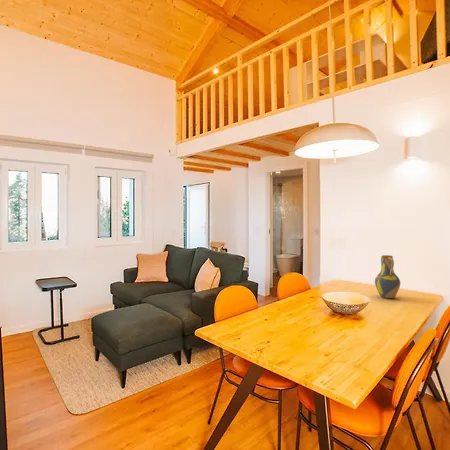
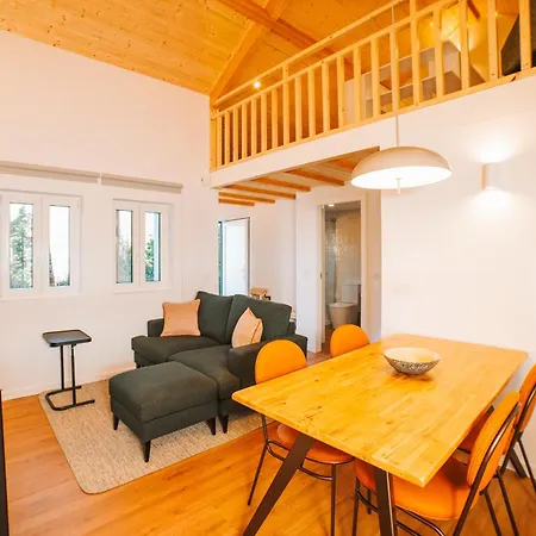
- vase (387, 276)
